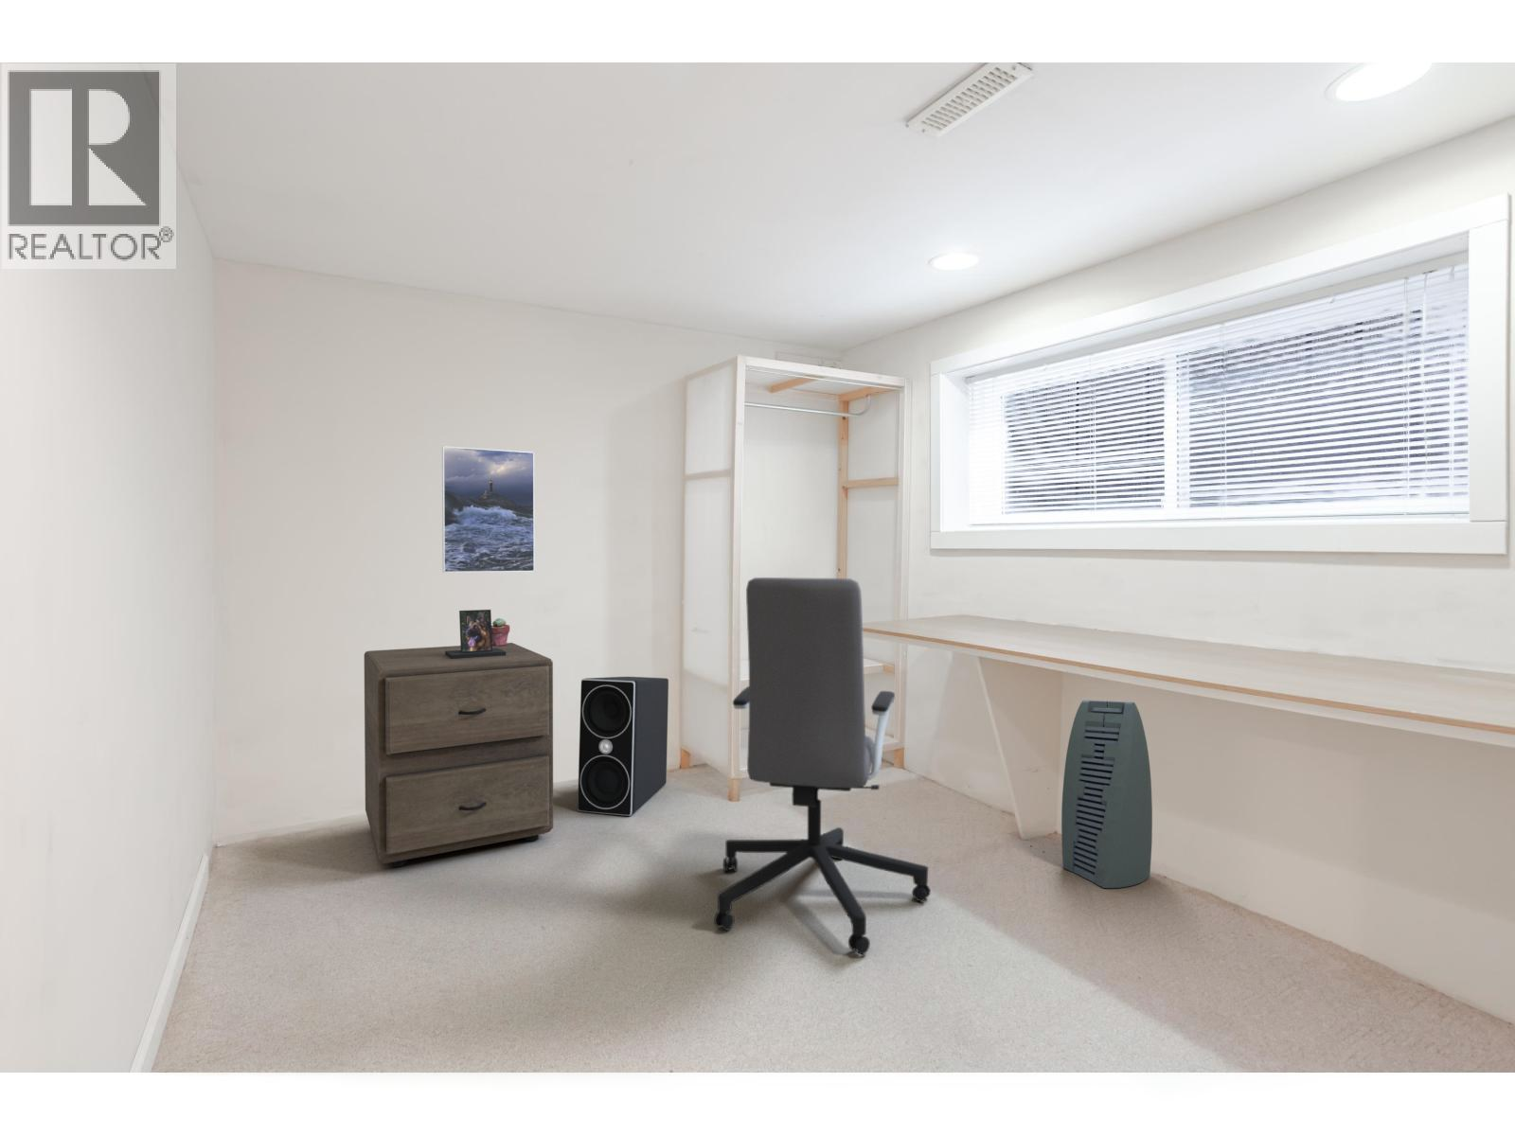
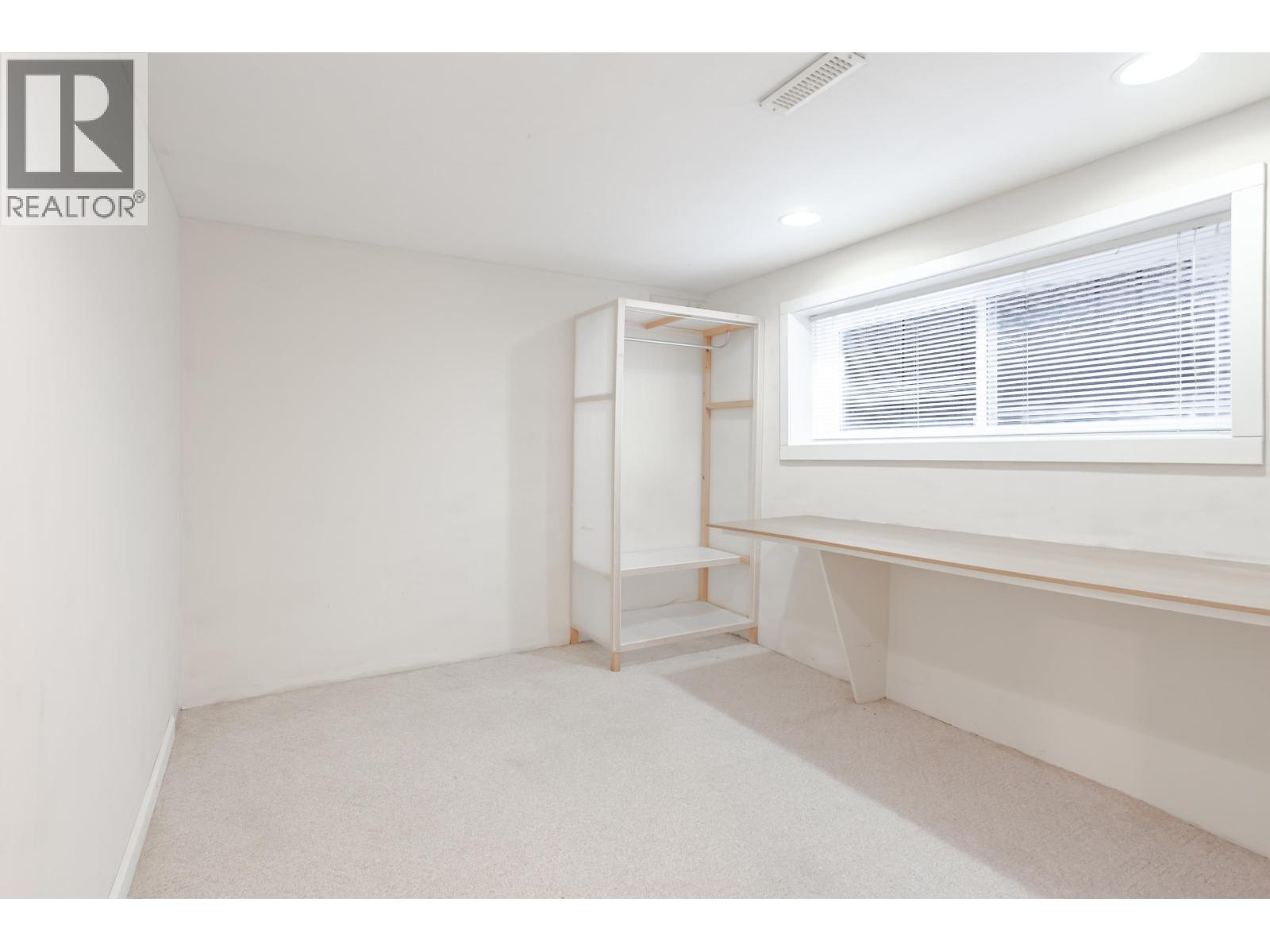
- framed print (489, 511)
- stereo (626, 735)
- photo frame (475, 631)
- potted succulent (499, 630)
- office chair (820, 736)
- air purifier (1107, 785)
- filing cabinet (457, 745)
